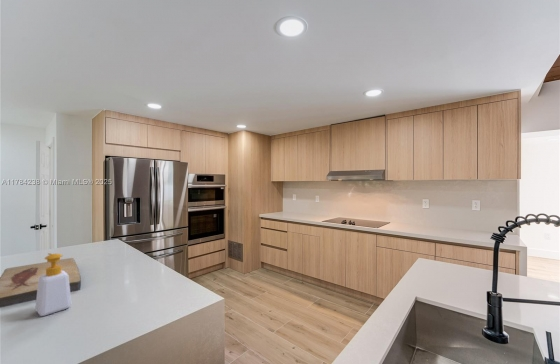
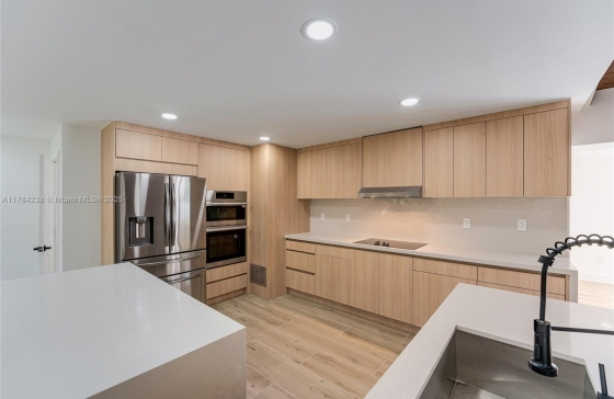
- fish fossil (39, 276)
- soap bottle (52, 280)
